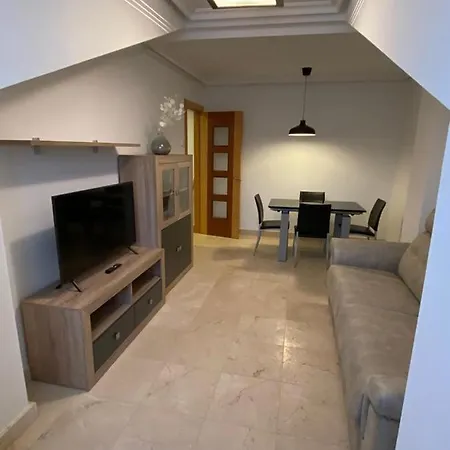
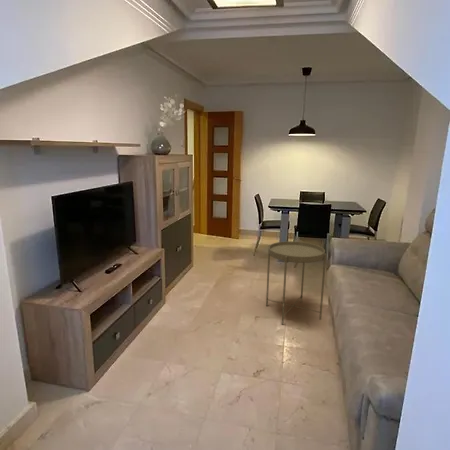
+ side table (302, 281)
